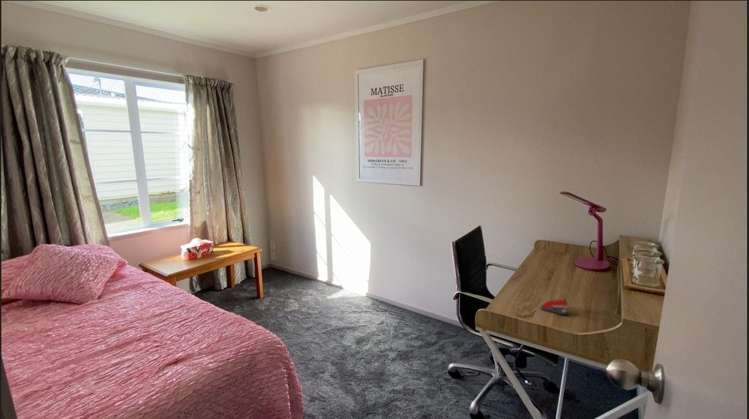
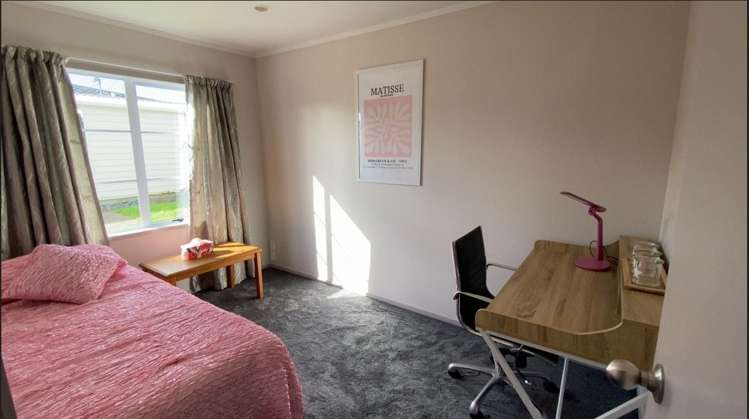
- stapler (554, 305)
